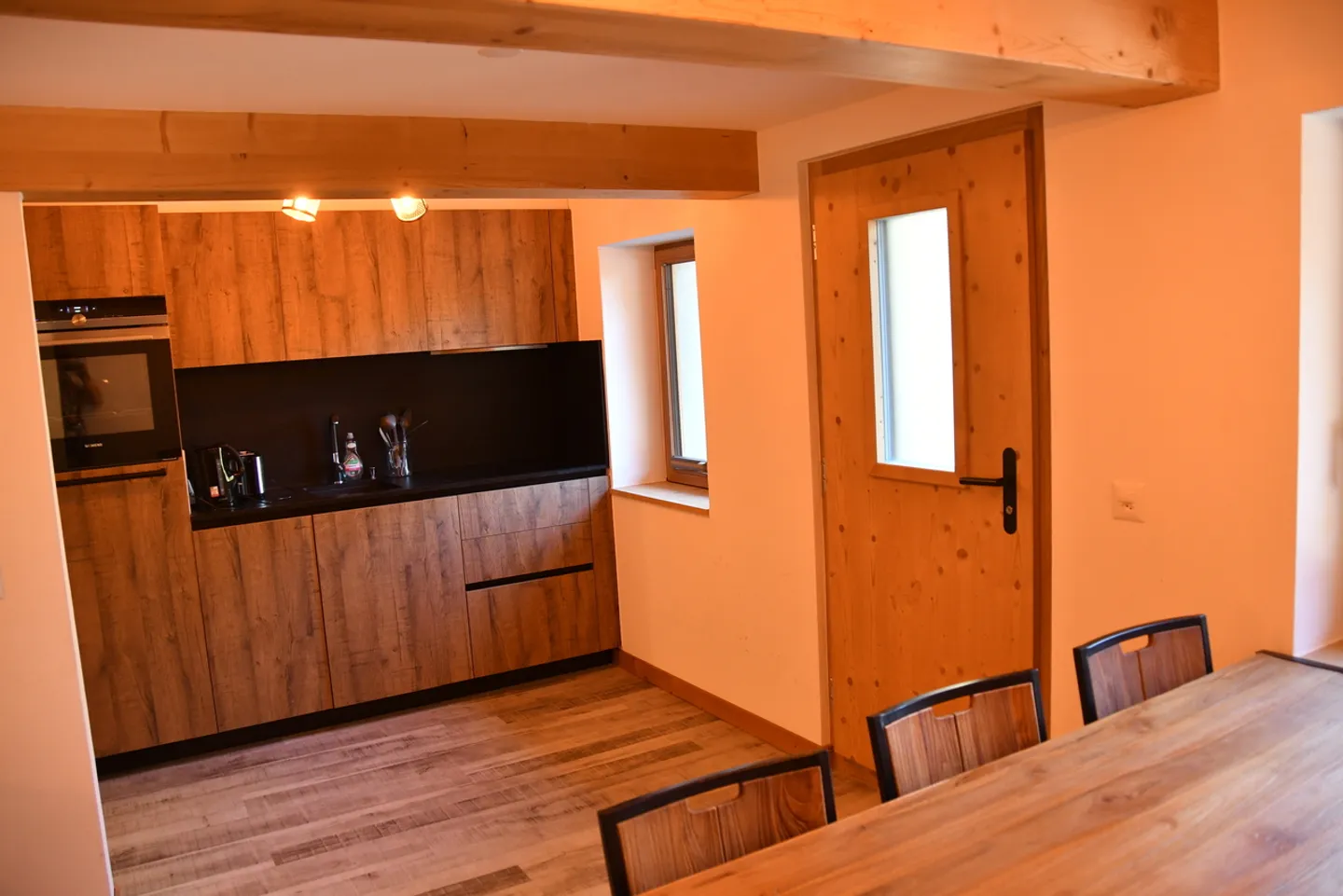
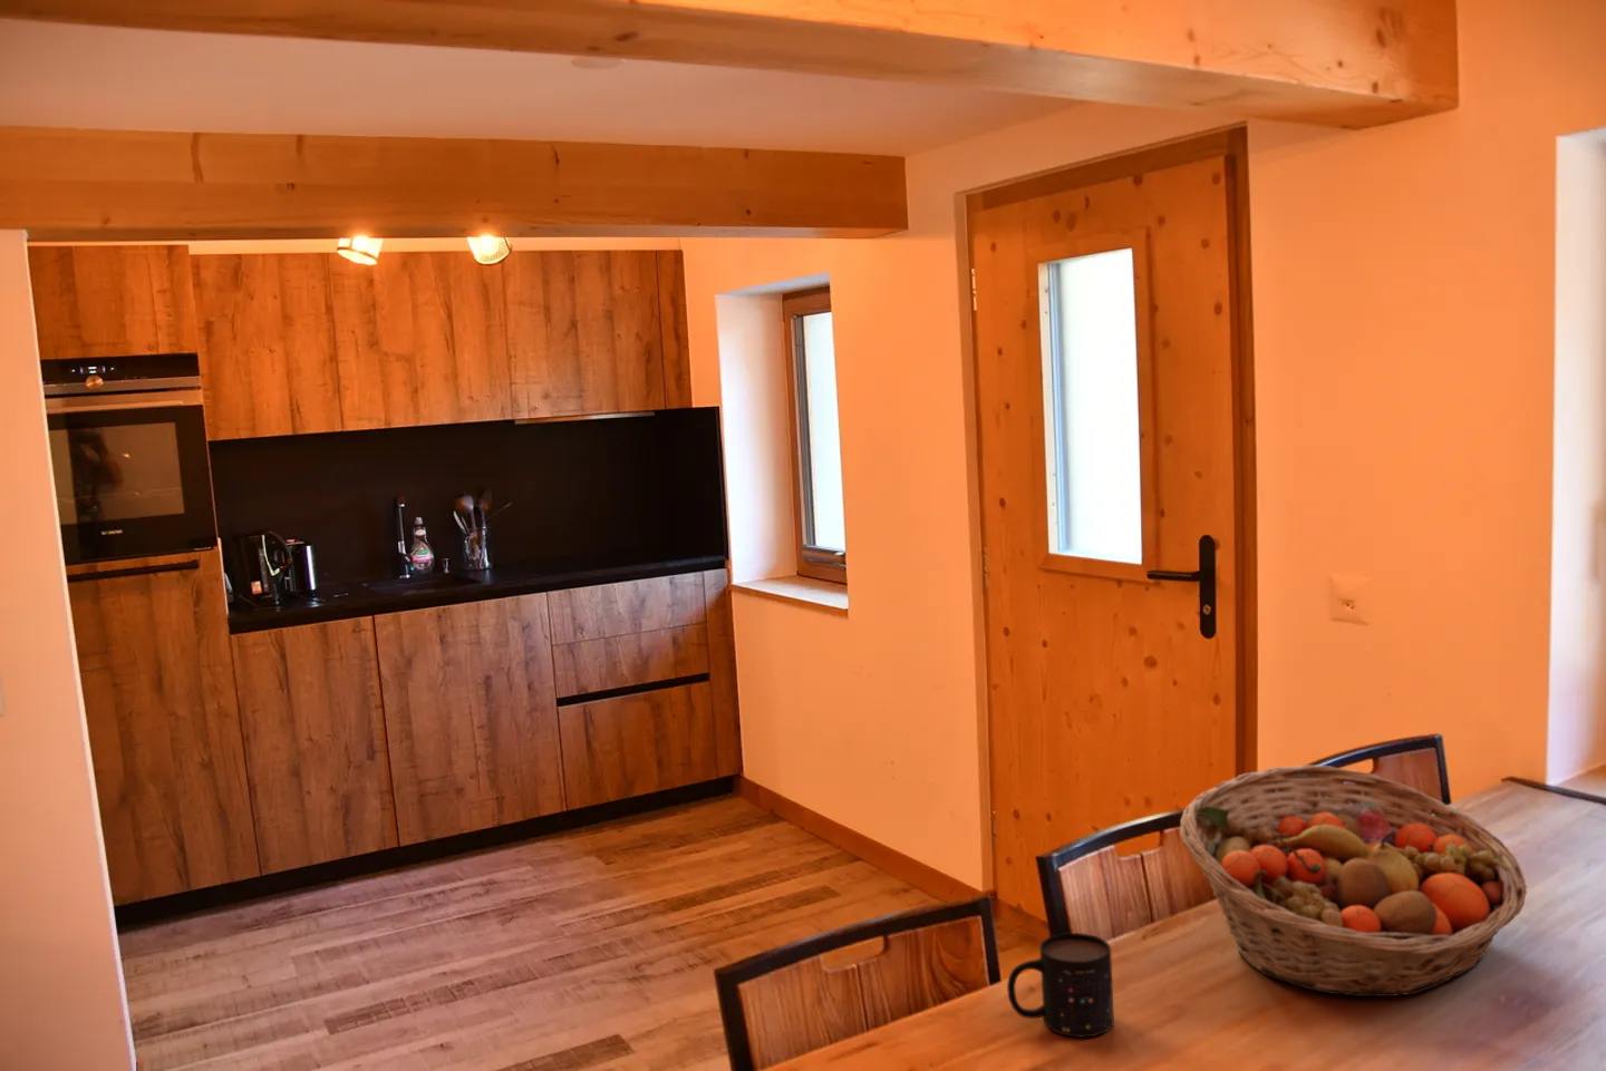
+ mug (1058, 985)
+ fruit basket (1348, 874)
